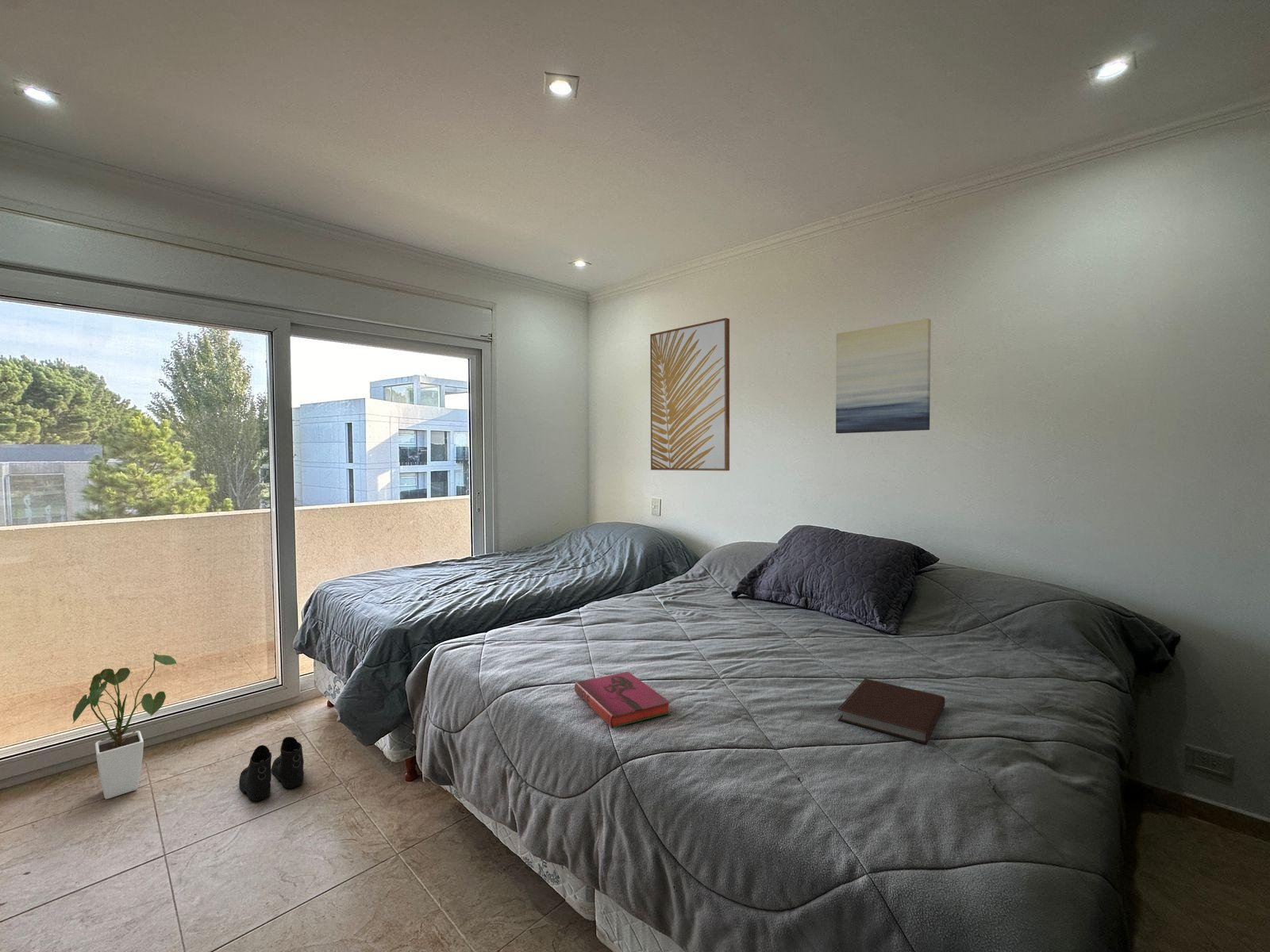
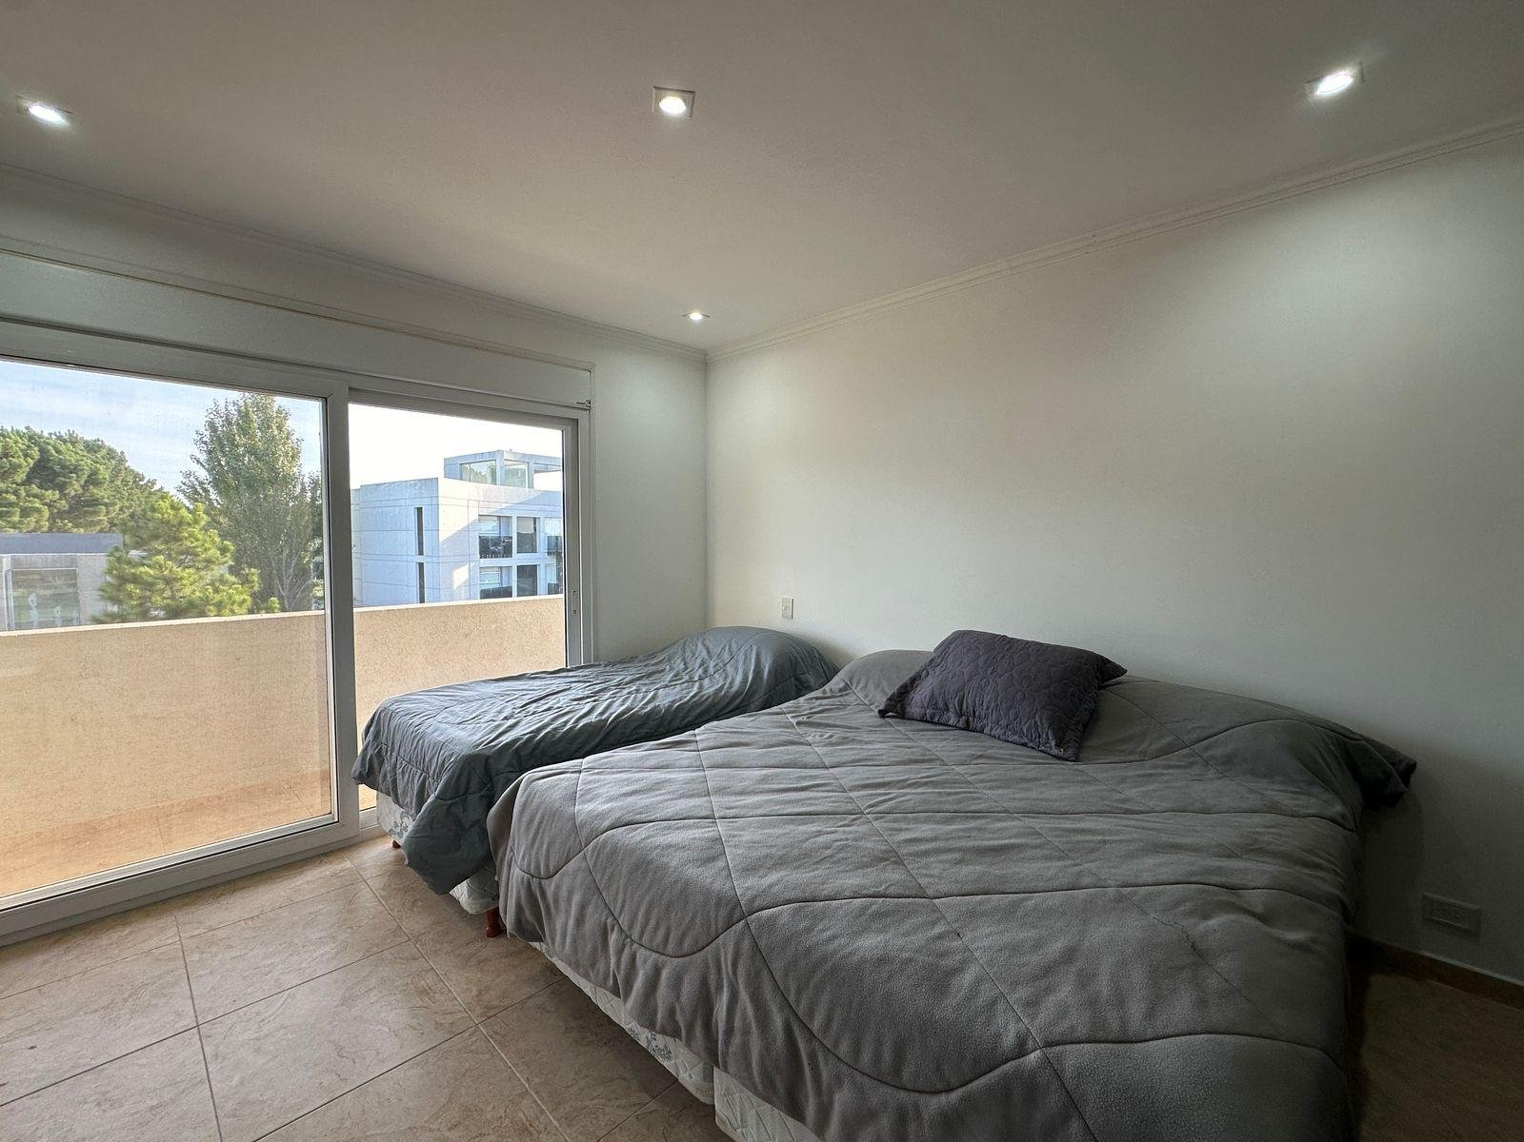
- wall art (687, 398)
- wall art (880, 379)
- hardback book (620, 697)
- house plant (129, 723)
- boots (271, 761)
- notebook (892, 708)
